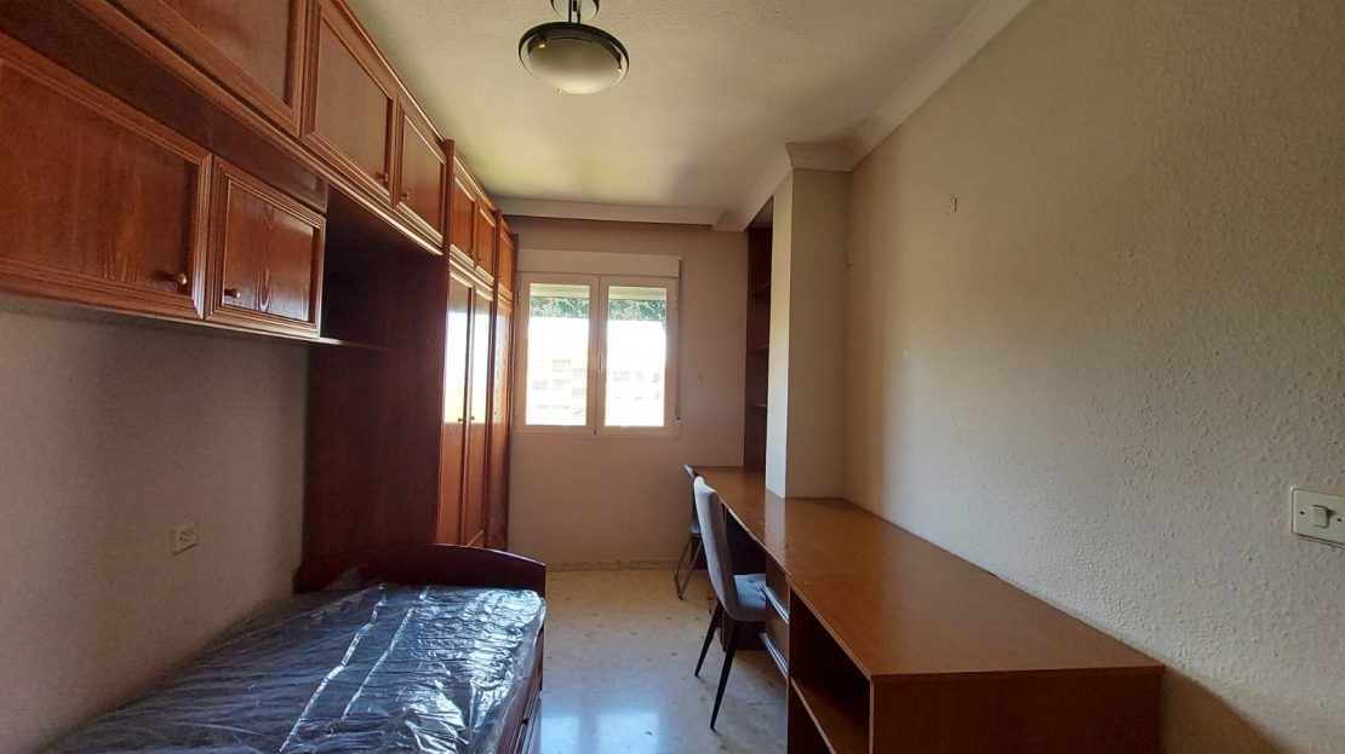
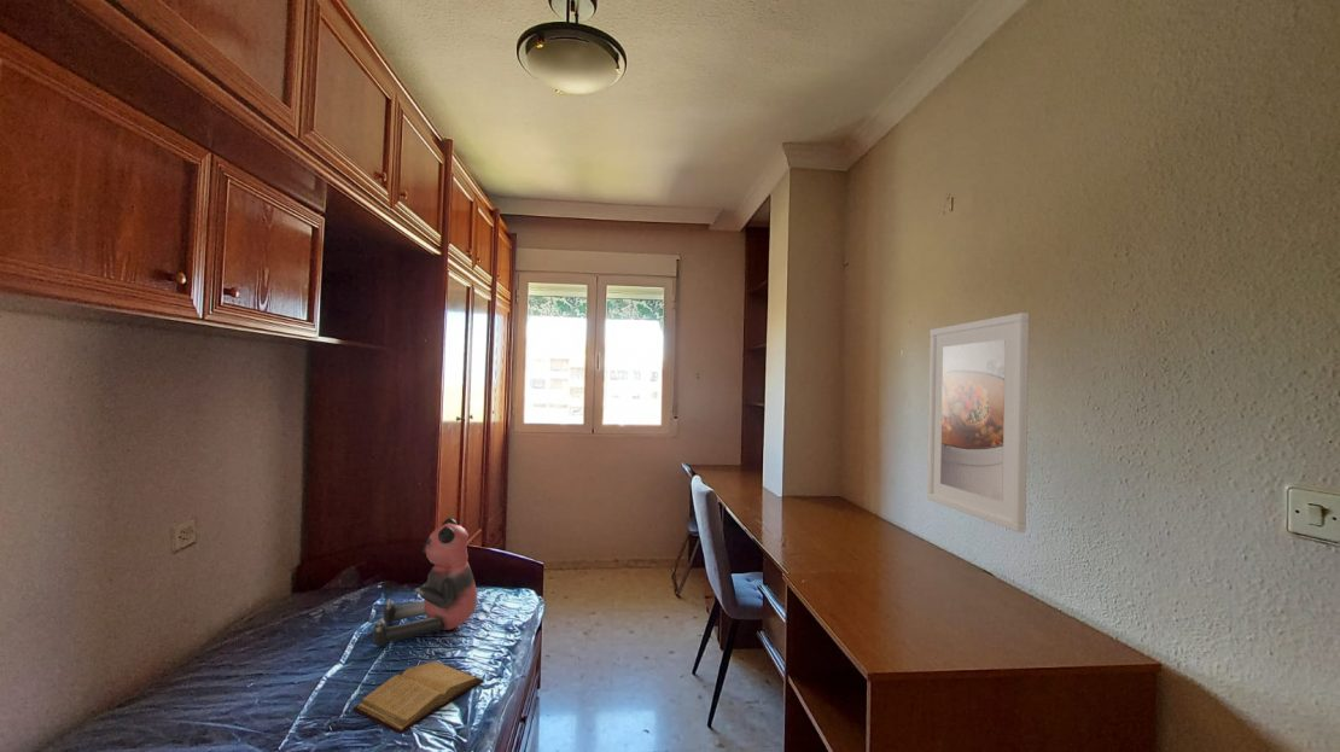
+ book (421, 687)
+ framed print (971, 416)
+ bear (431, 573)
